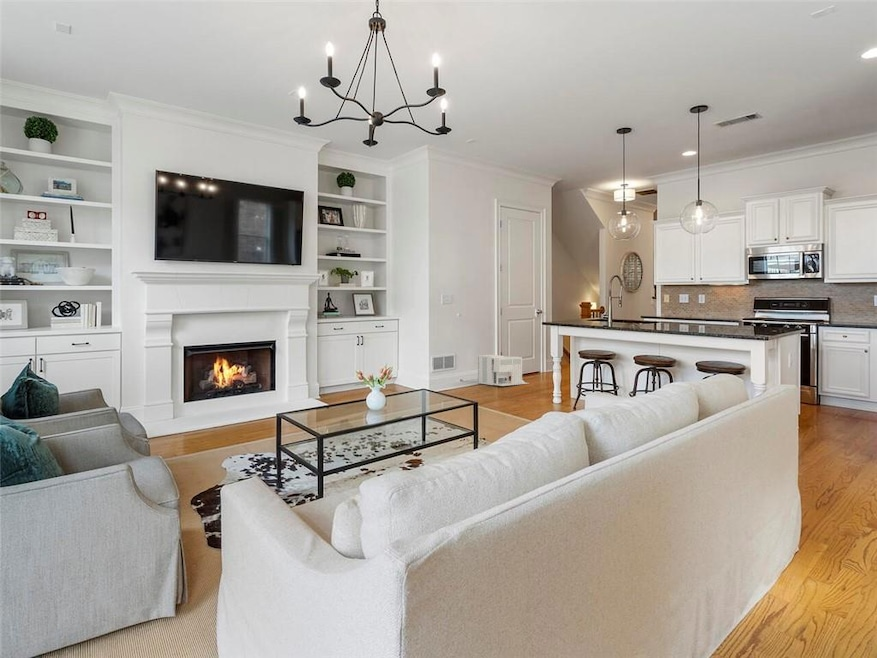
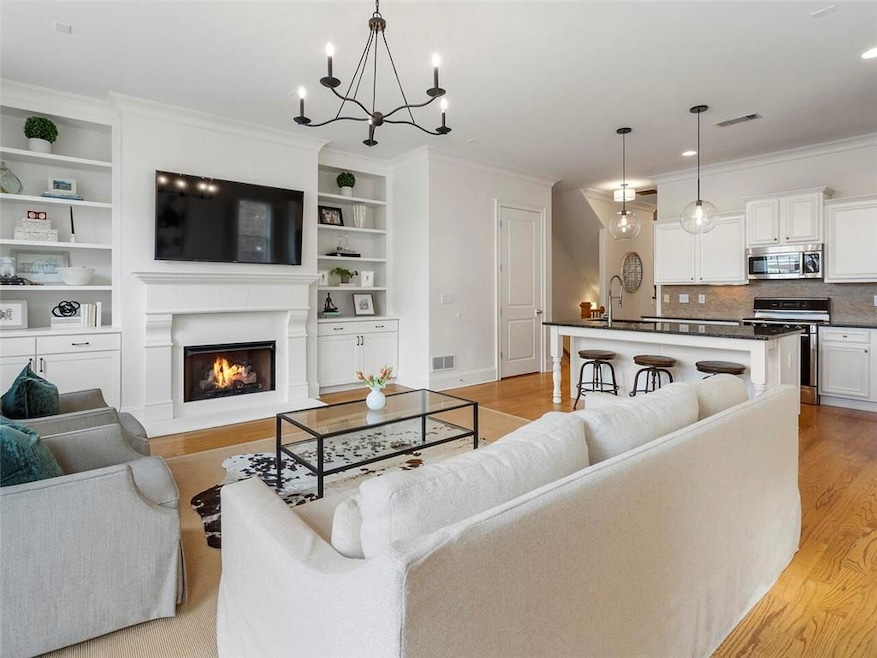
- architectural model (503, 369)
